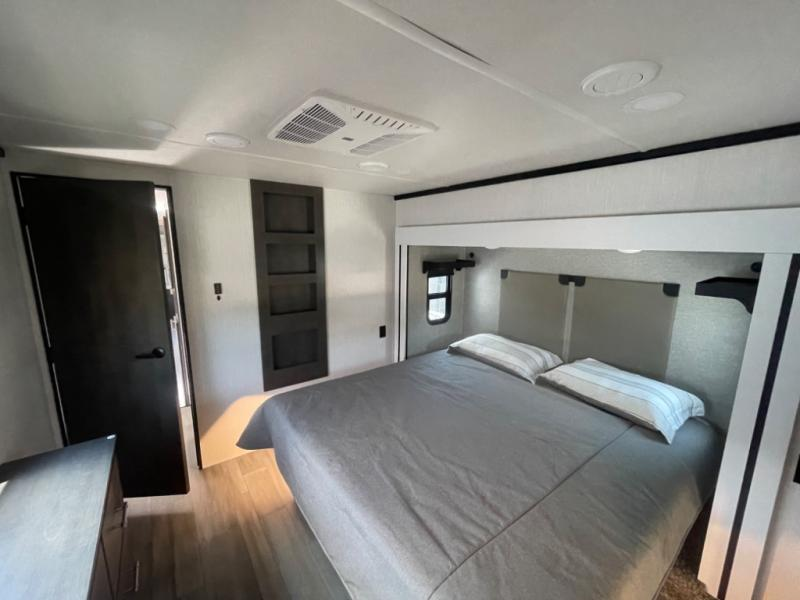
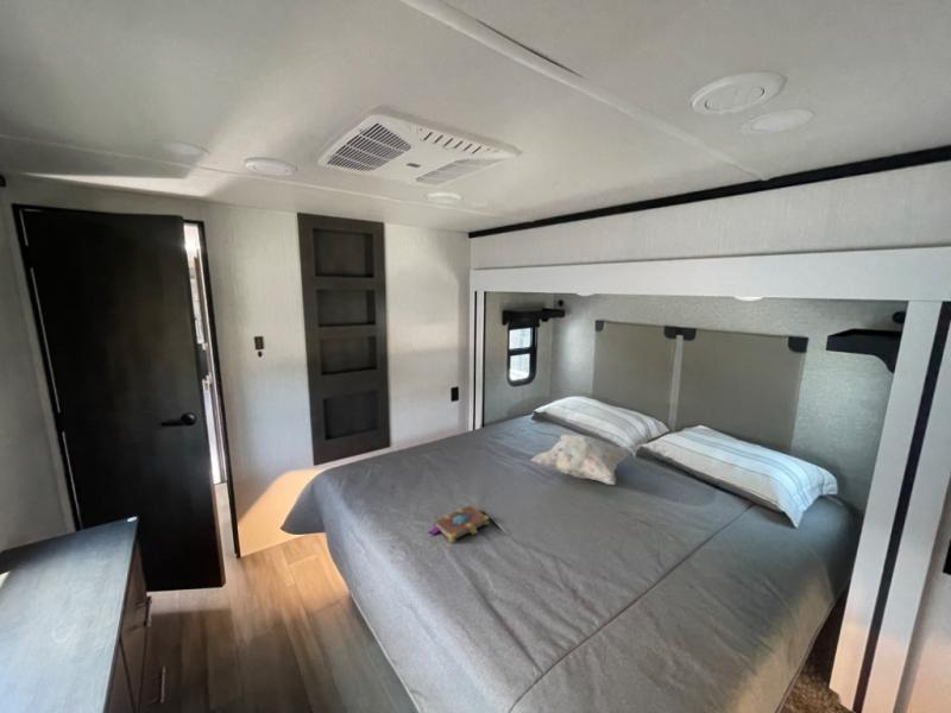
+ decorative pillow (584, 455)
+ book (458, 523)
